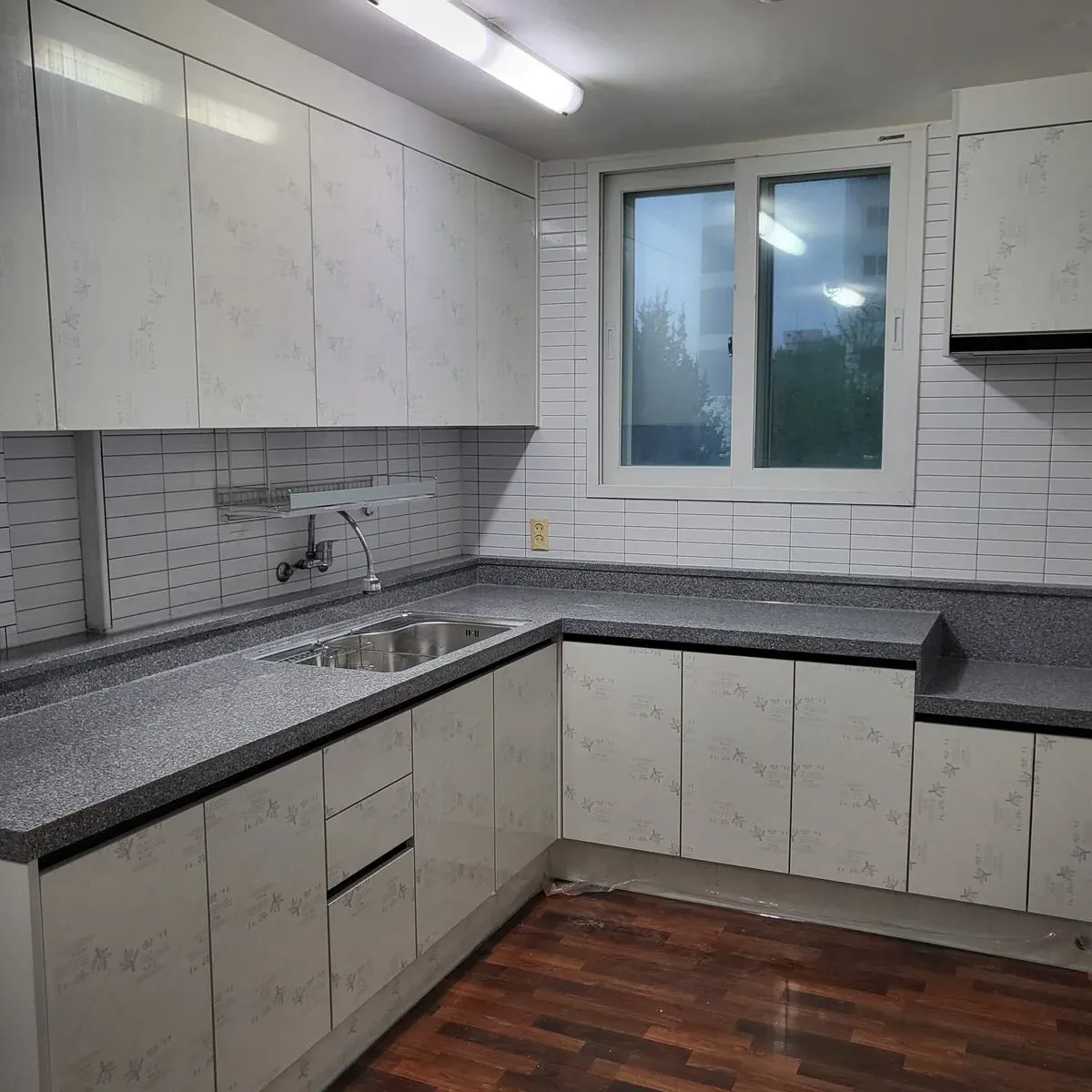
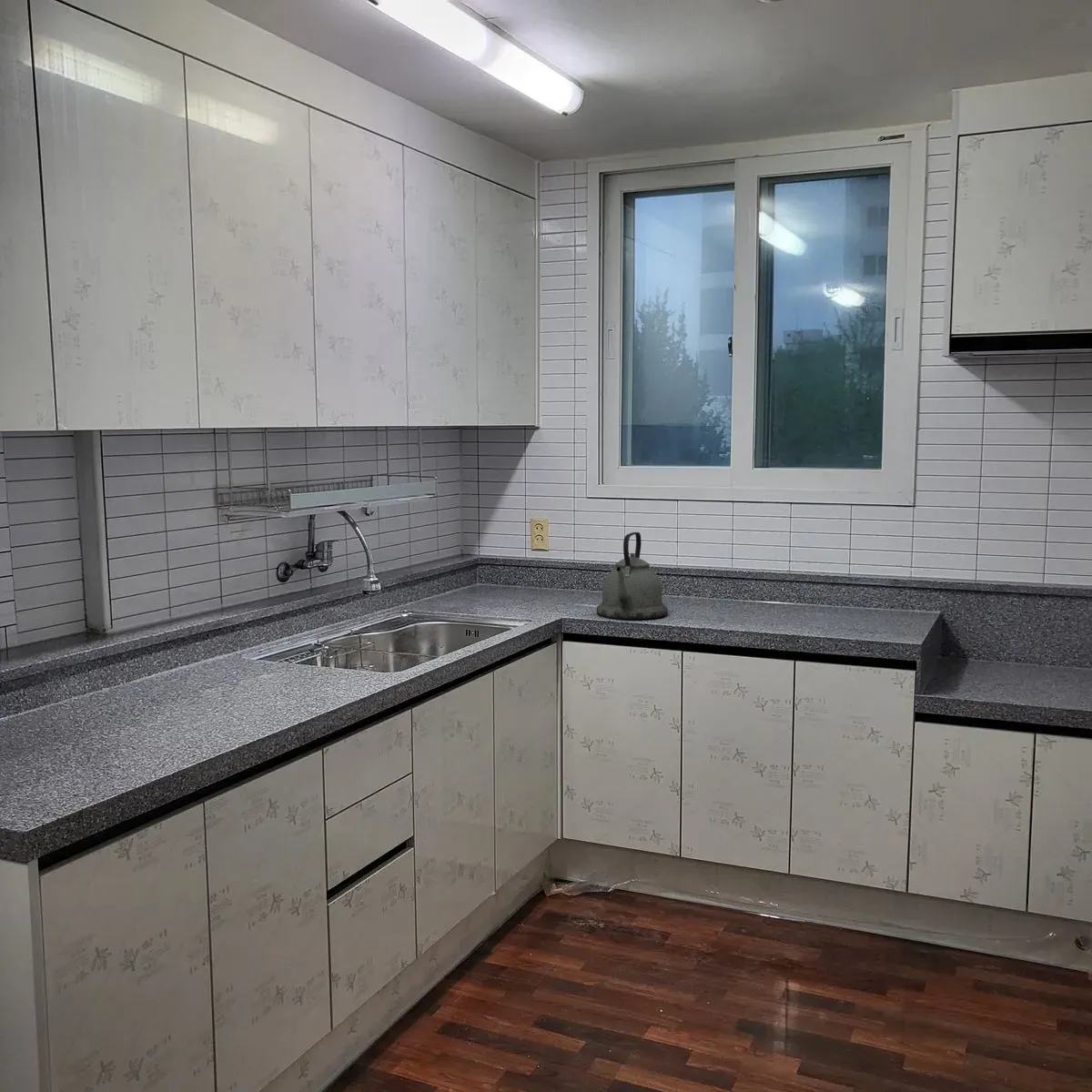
+ kettle (632, 574)
